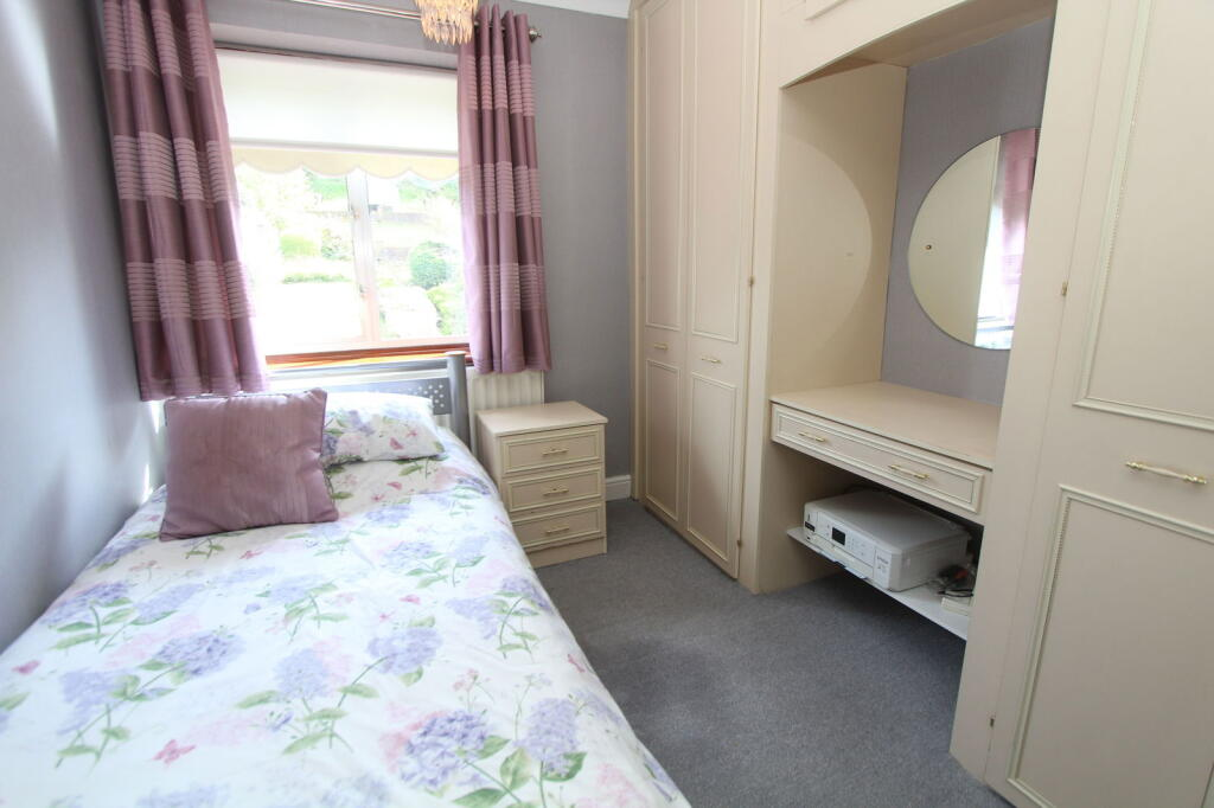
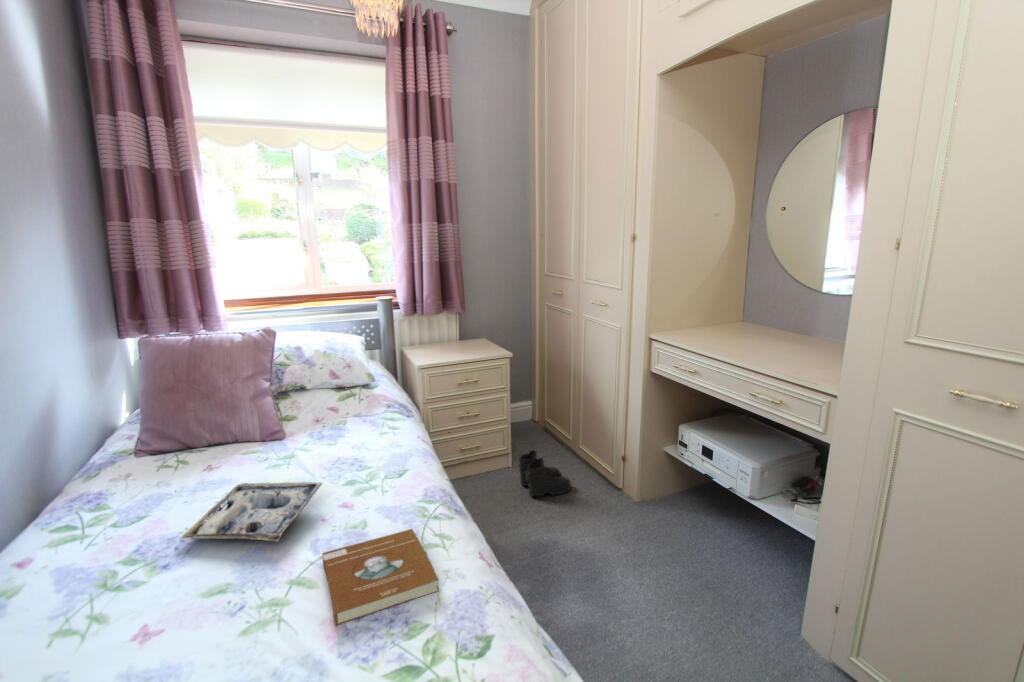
+ boots (544, 470)
+ book (378, 571)
+ tray (257, 511)
